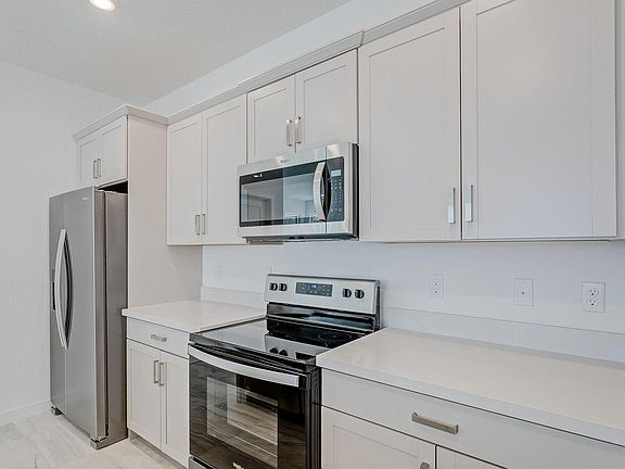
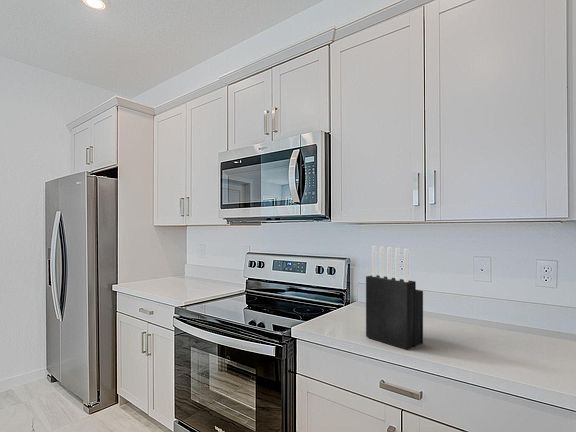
+ knife block (395, 293)
